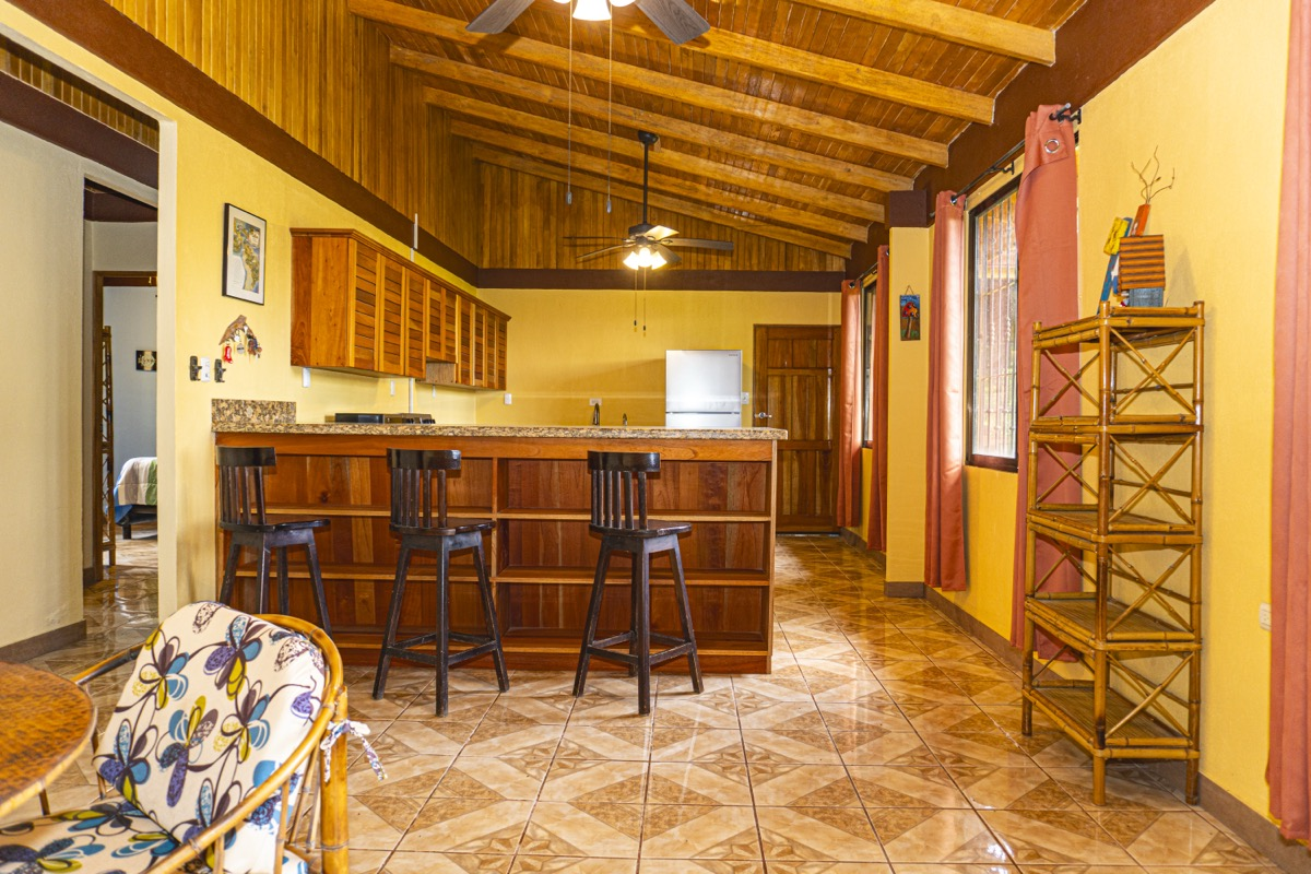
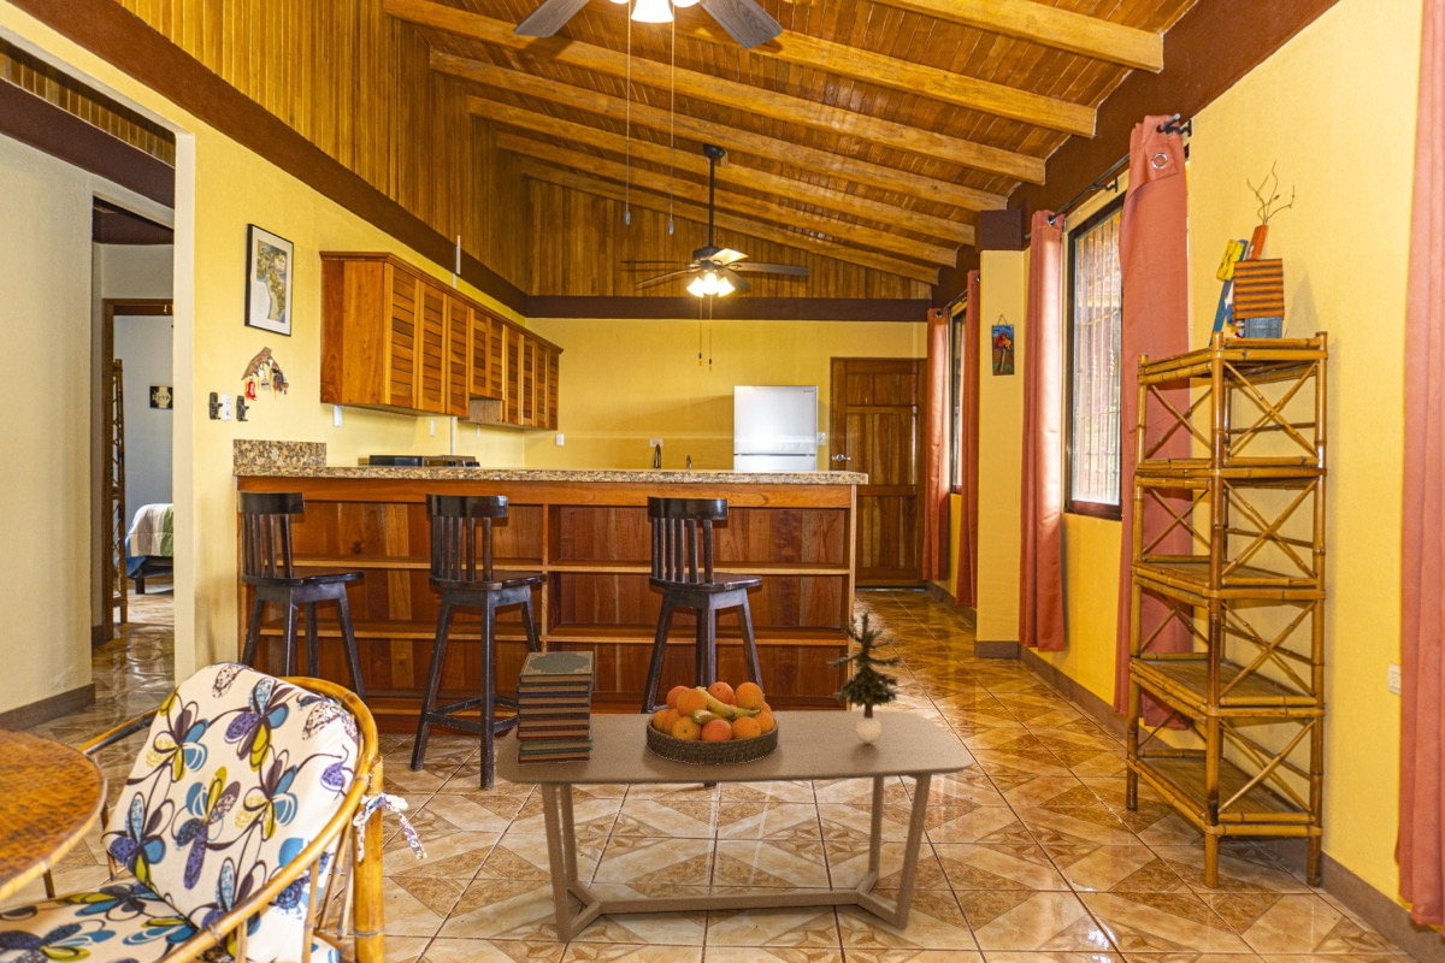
+ potted plant (863, 673)
+ book stack (556, 703)
+ coffee table (731, 781)
+ fruit bowl (712, 711)
